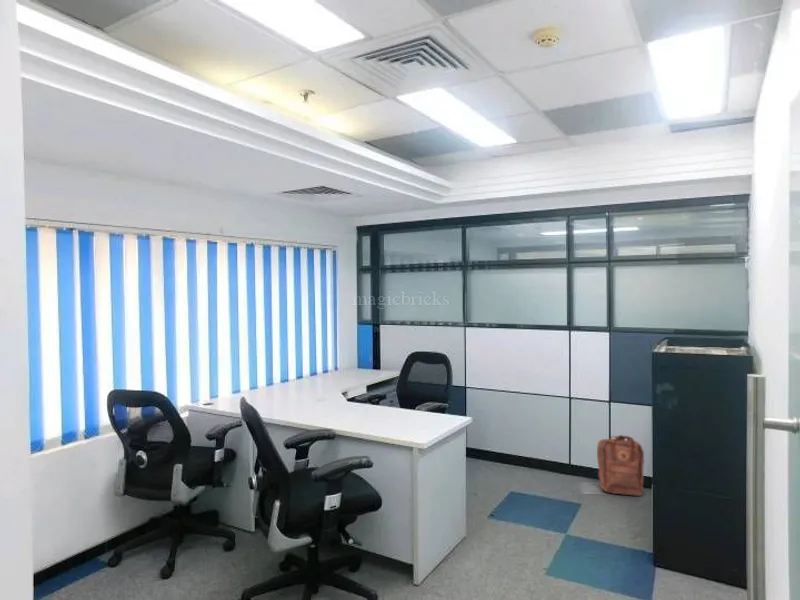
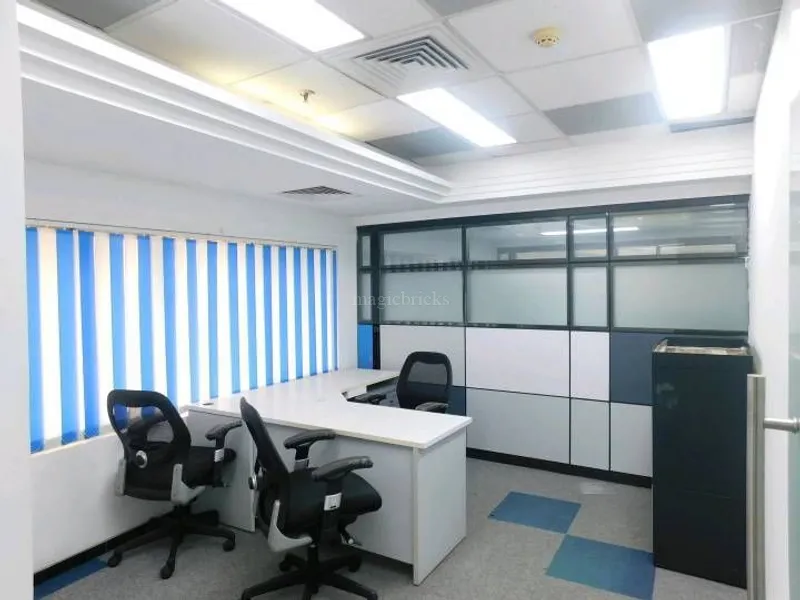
- backpack (619, 462)
